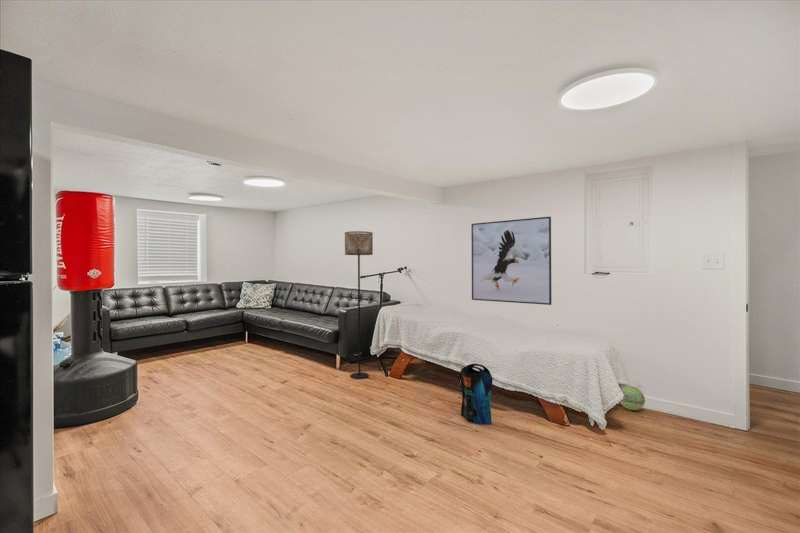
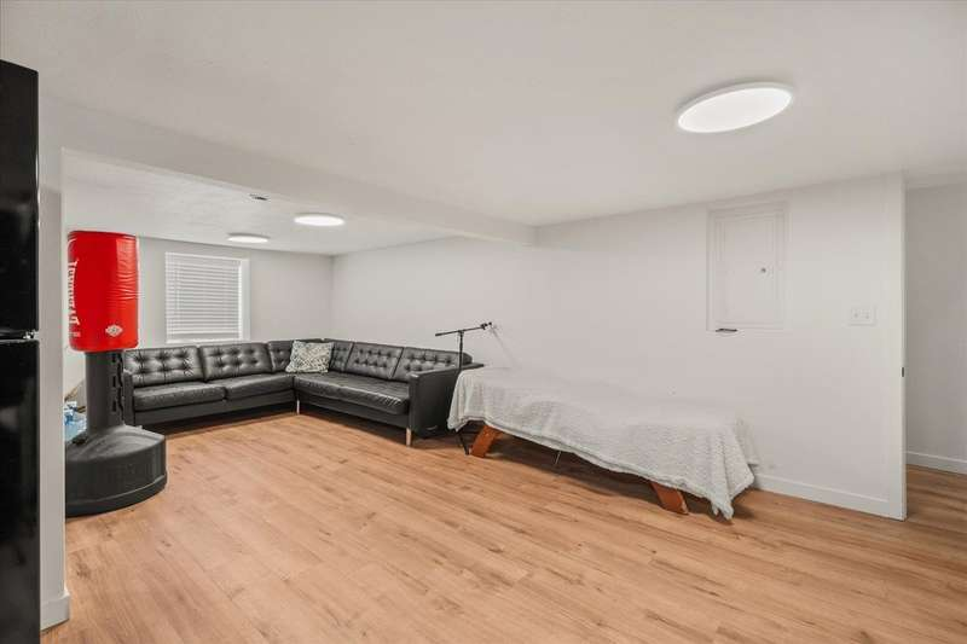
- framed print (508, 261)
- pouch (474, 393)
- floor lamp (359, 304)
- ball (631, 398)
